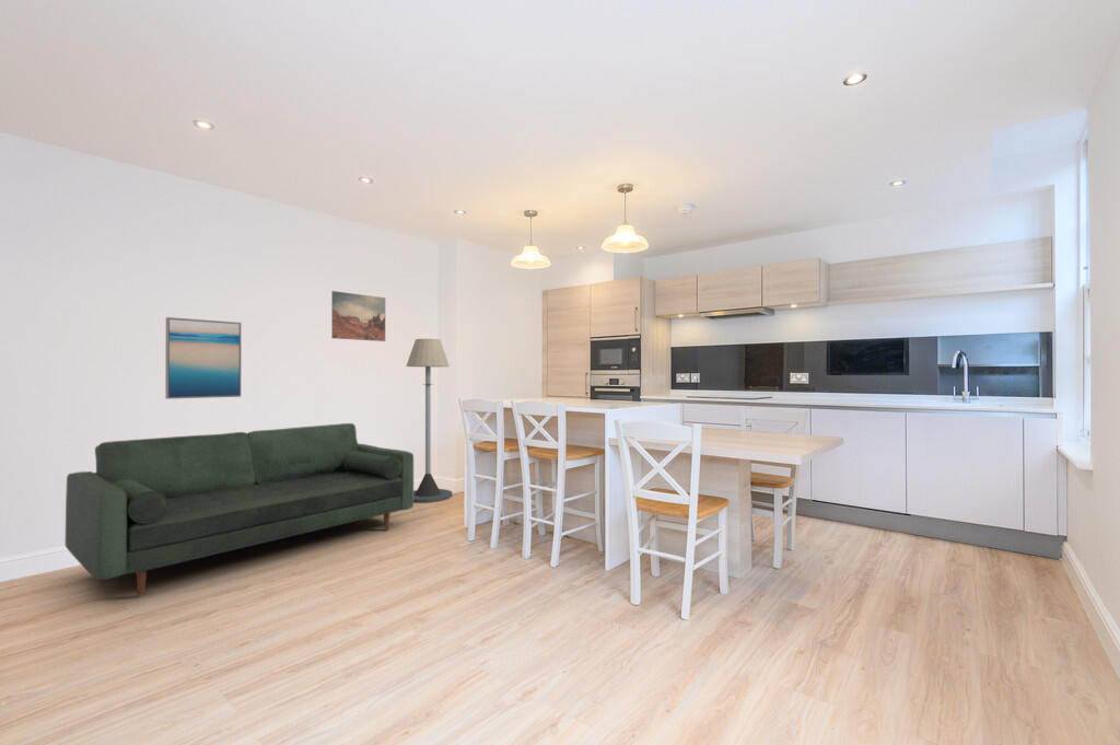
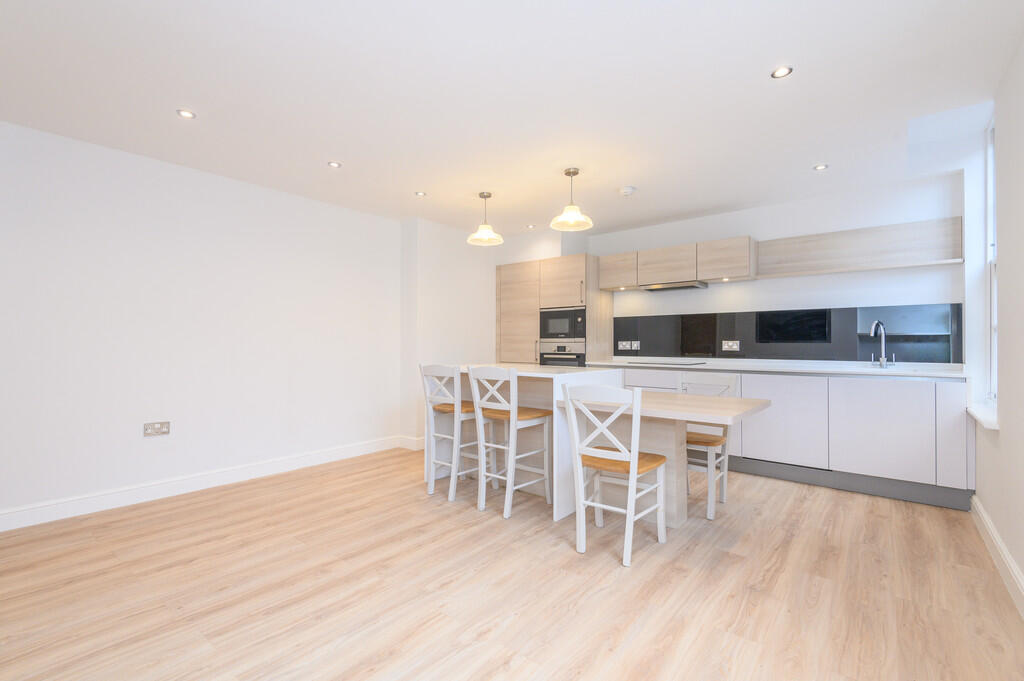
- wall art (205, 359)
- wall art (359, 316)
- floor lamp (428, 418)
- sofa (261, 489)
